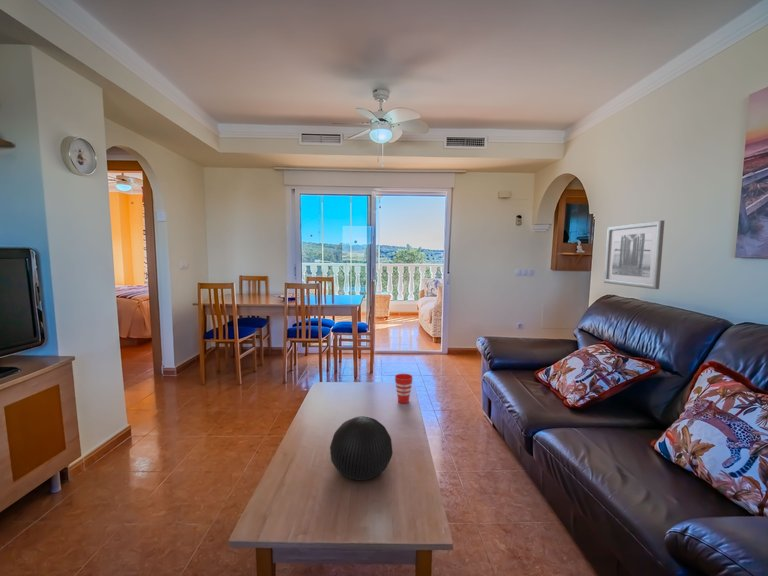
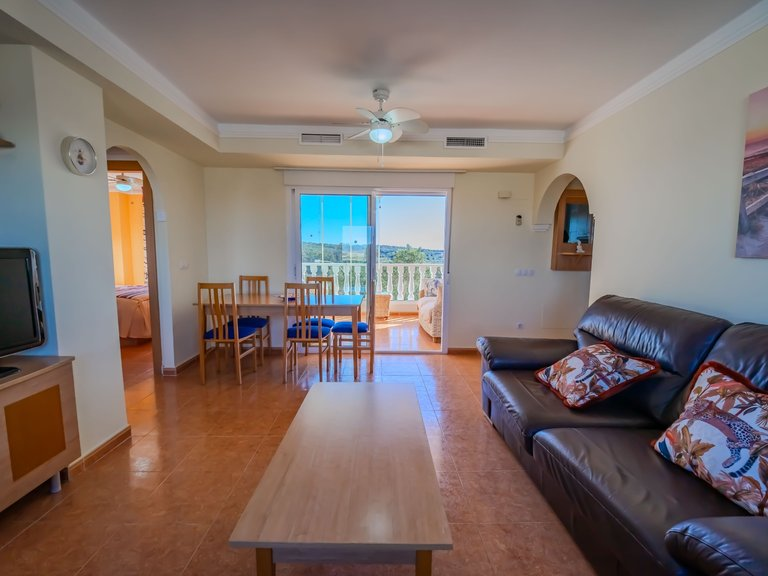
- cup (403, 388)
- decorative ball (361, 444)
- wall art (630, 255)
